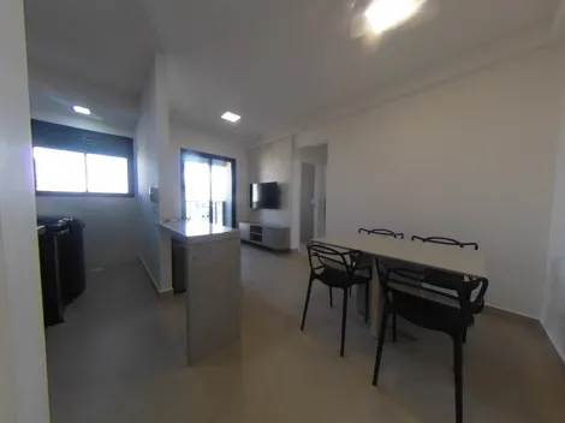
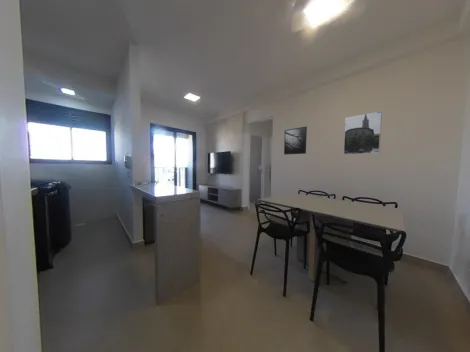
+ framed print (294, 141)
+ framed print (361, 134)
